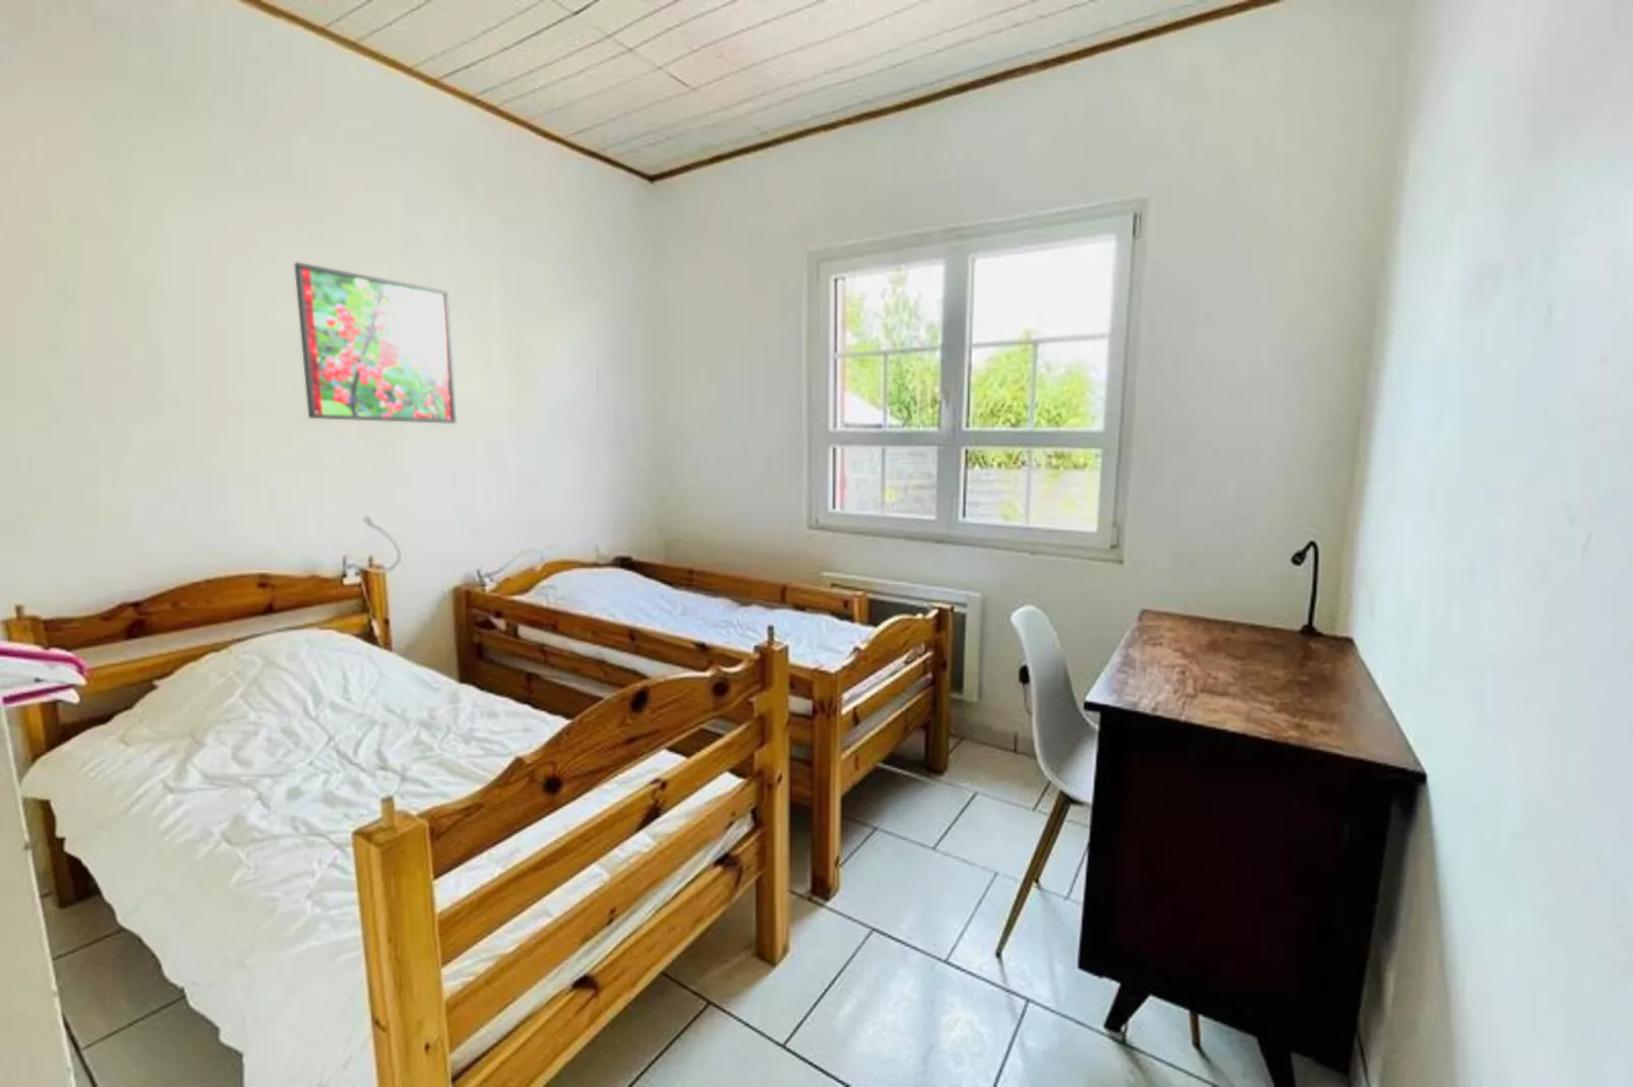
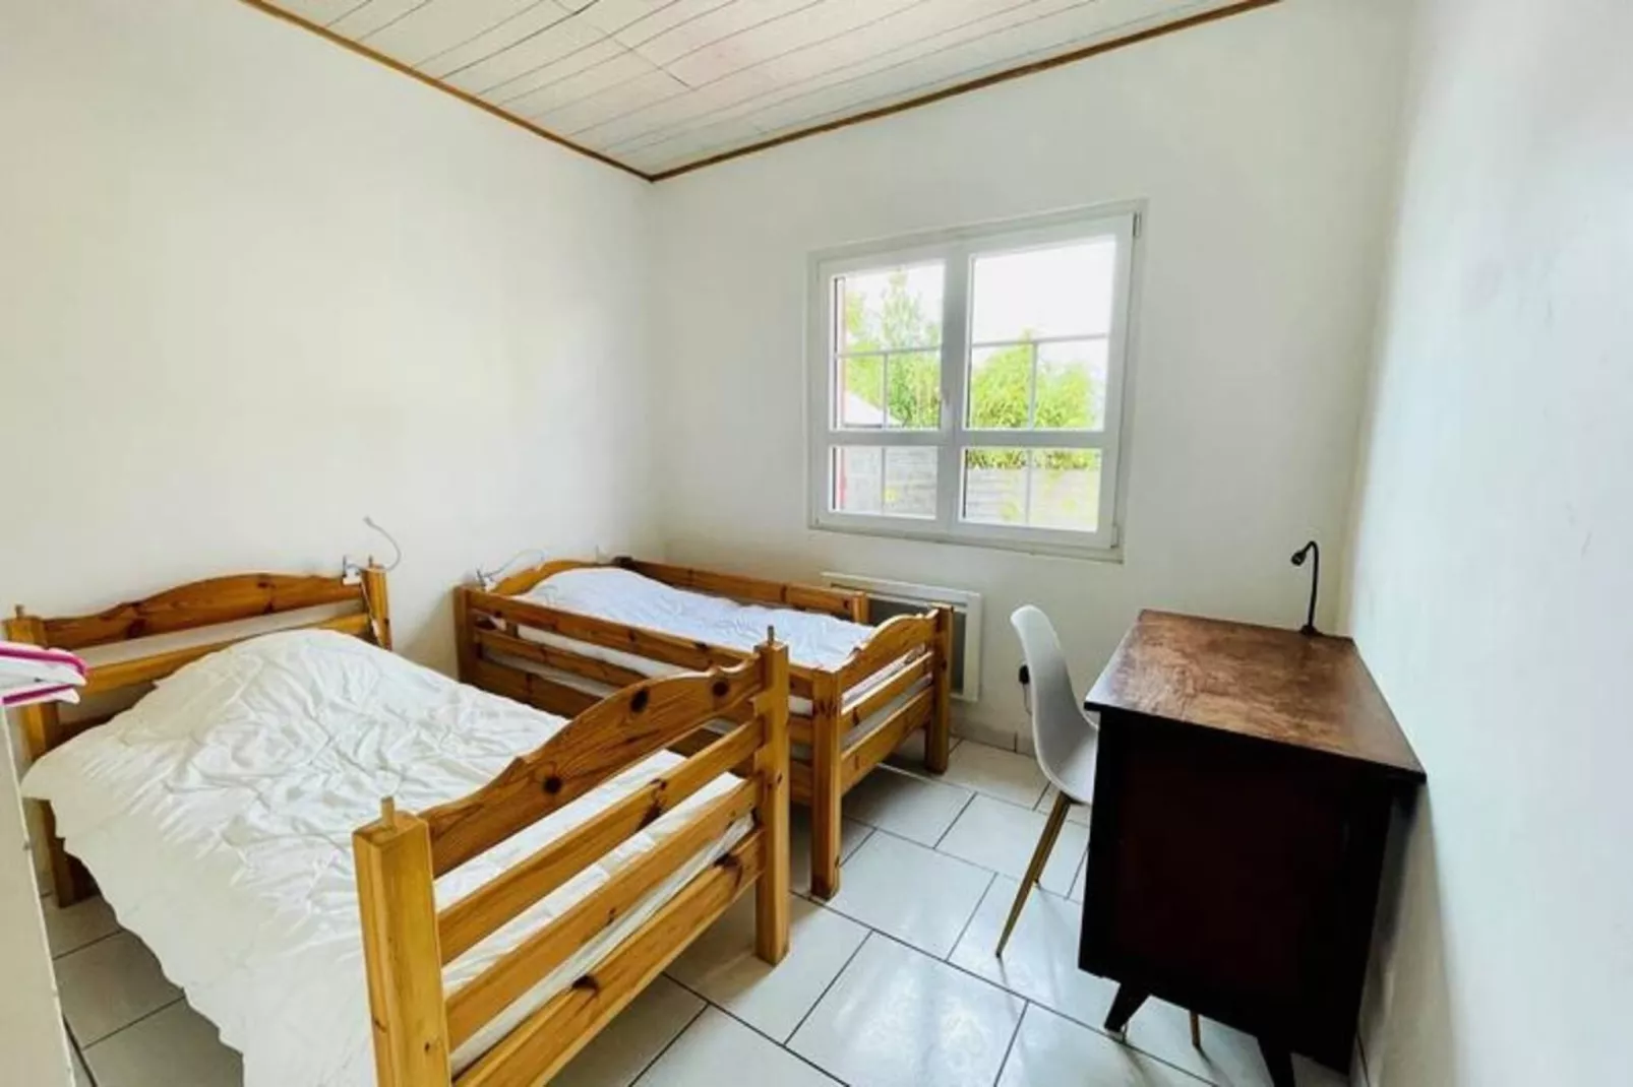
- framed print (382, 351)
